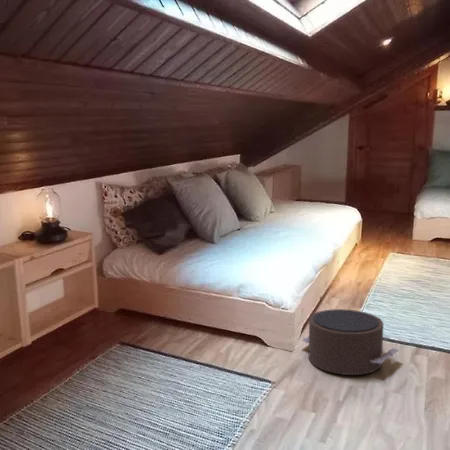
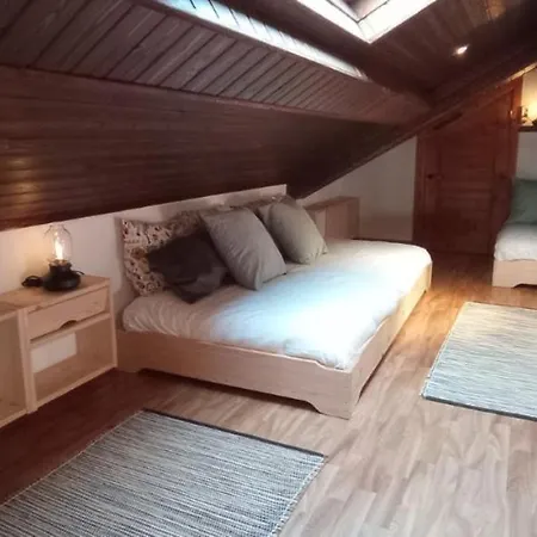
- pouf (349, 338)
